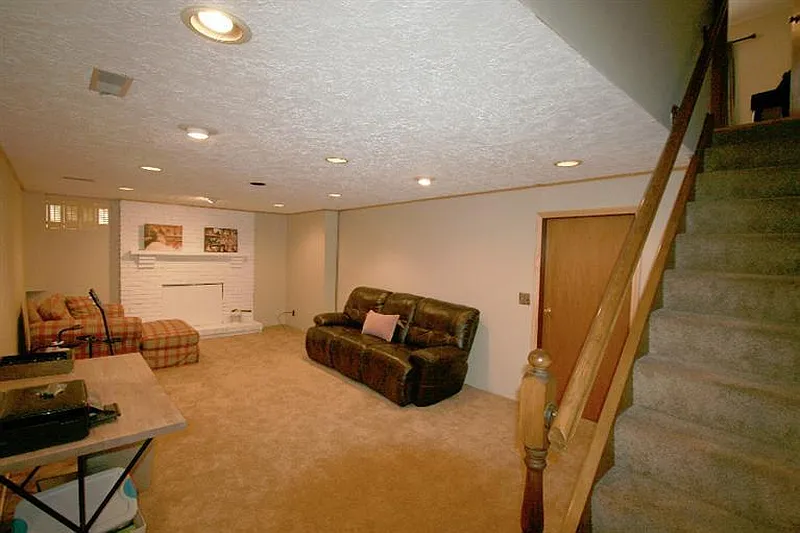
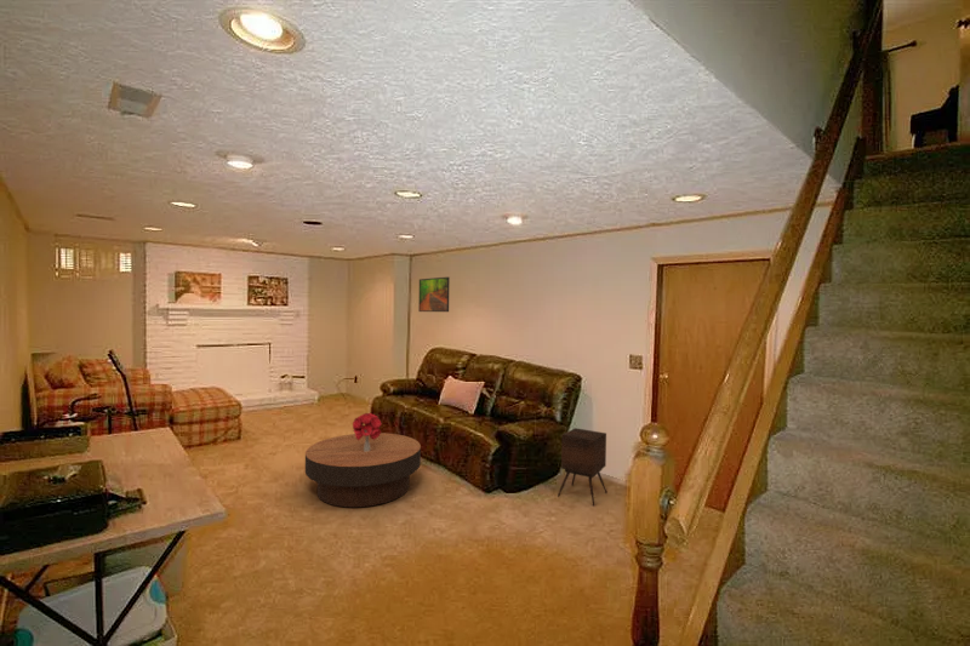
+ side table (583, 464)
+ bouquet (366, 430)
+ coffee table (364, 468)
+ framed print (433, 295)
